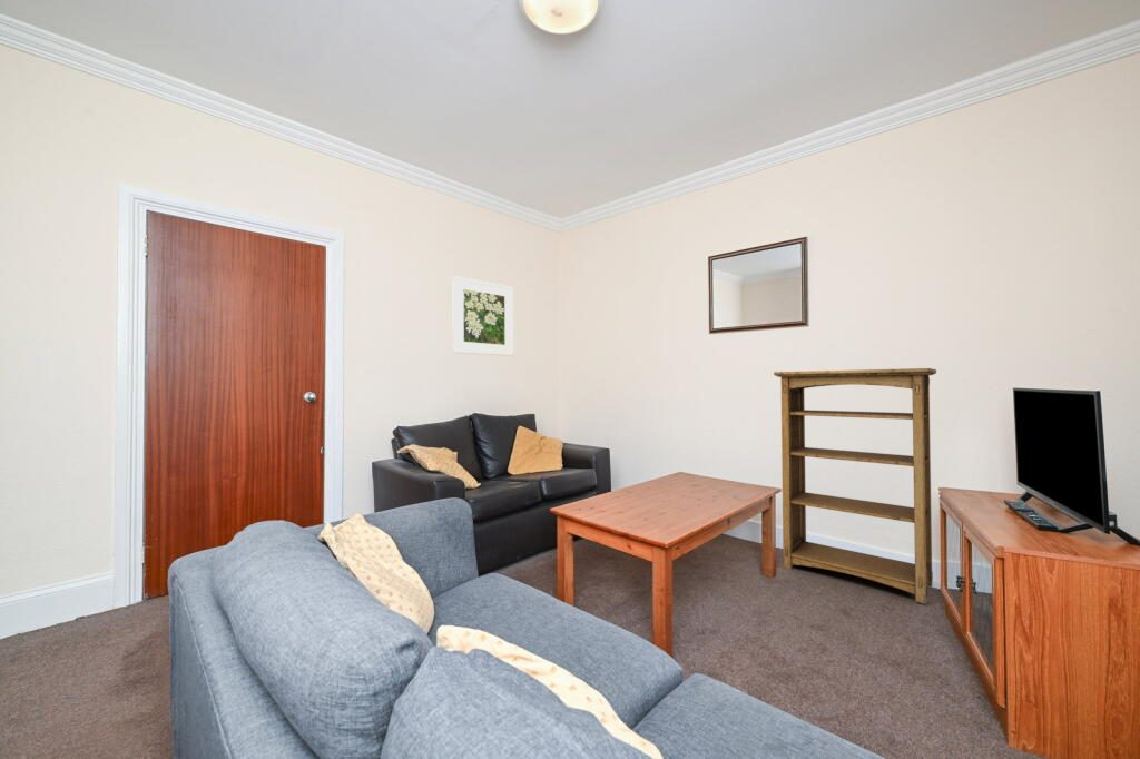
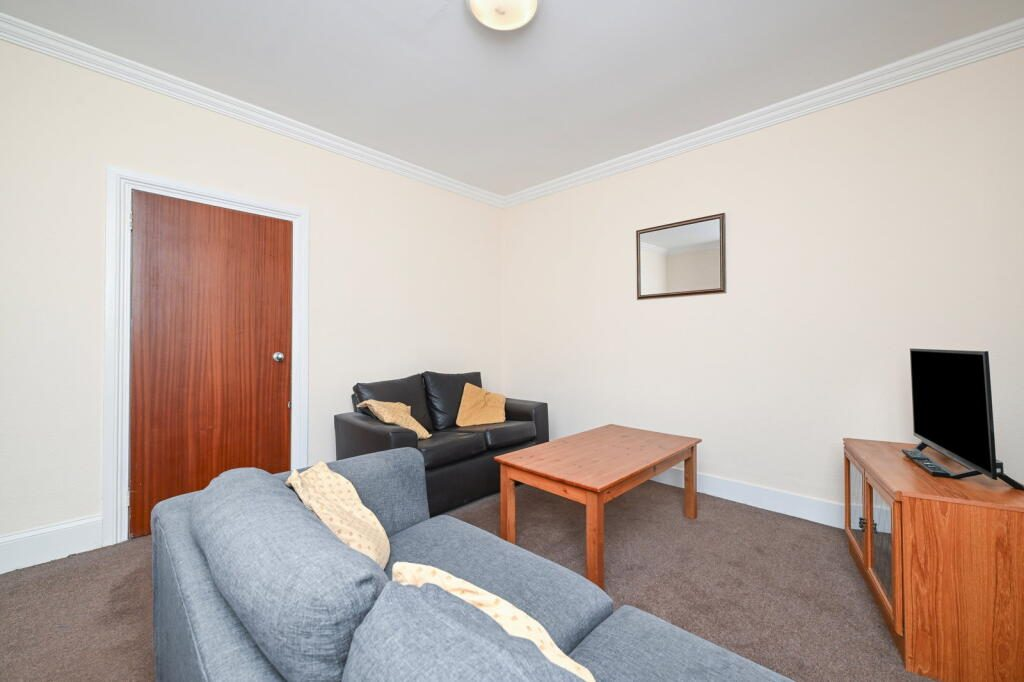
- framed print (484, 317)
- bookshelf (853, 460)
